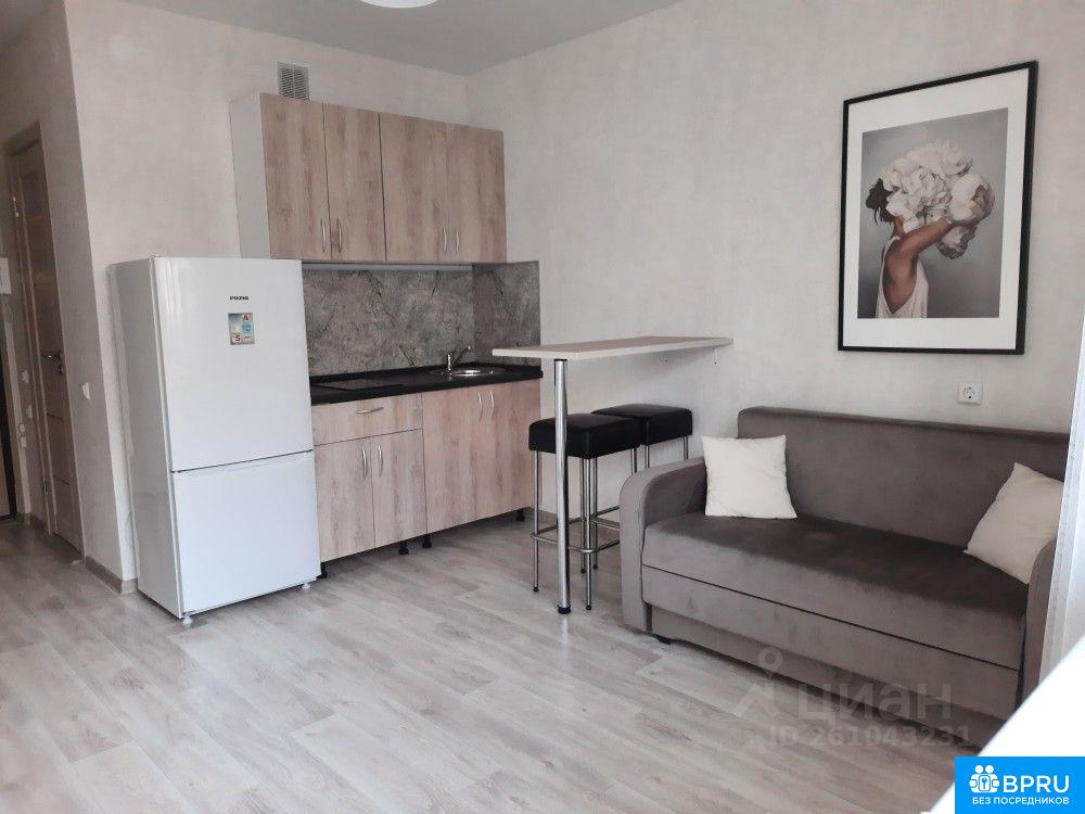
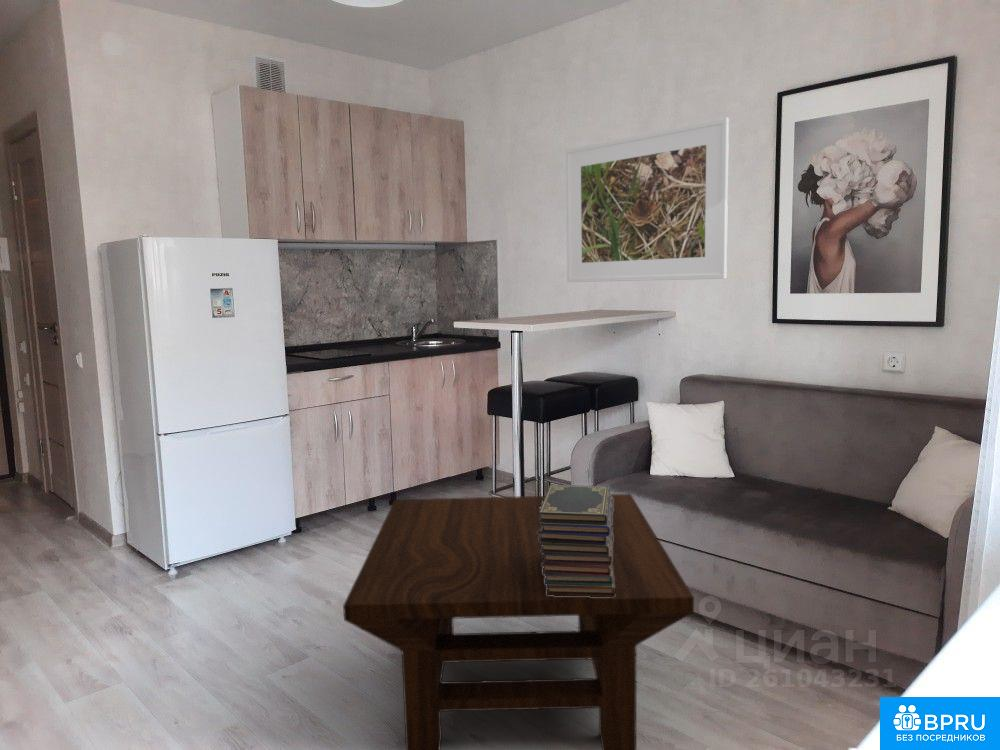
+ coffee table (516, 616)
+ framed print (639, 208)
+ book stack (577, 536)
